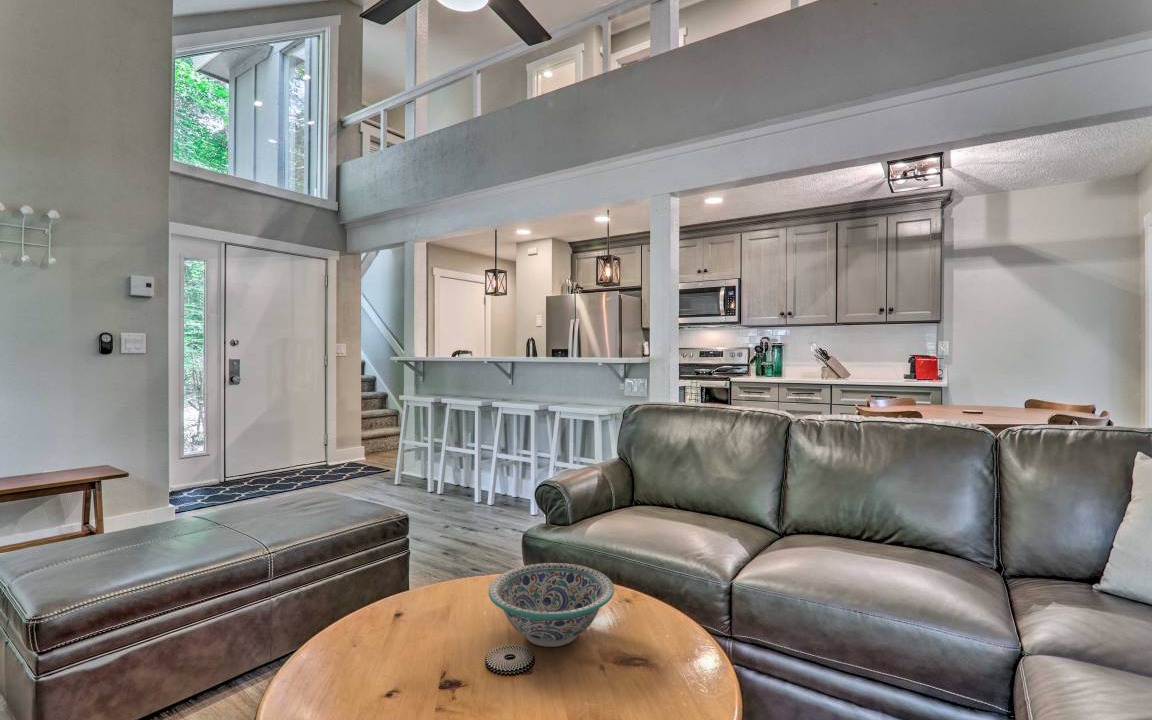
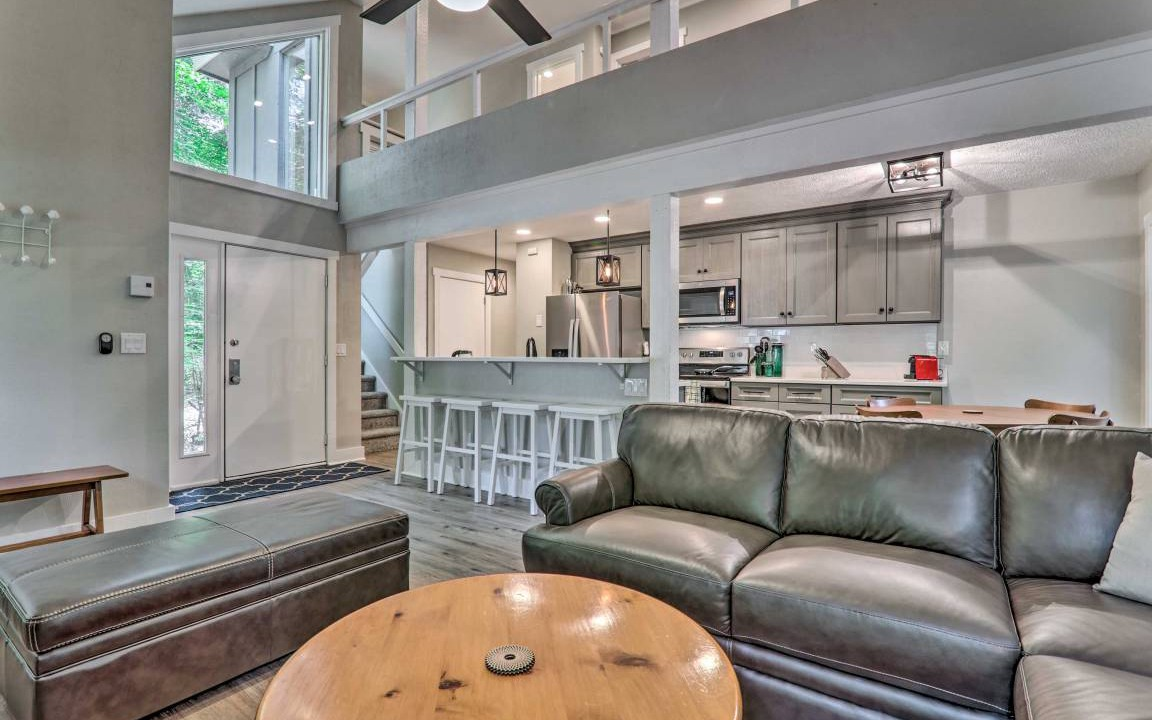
- decorative bowl (551, 609)
